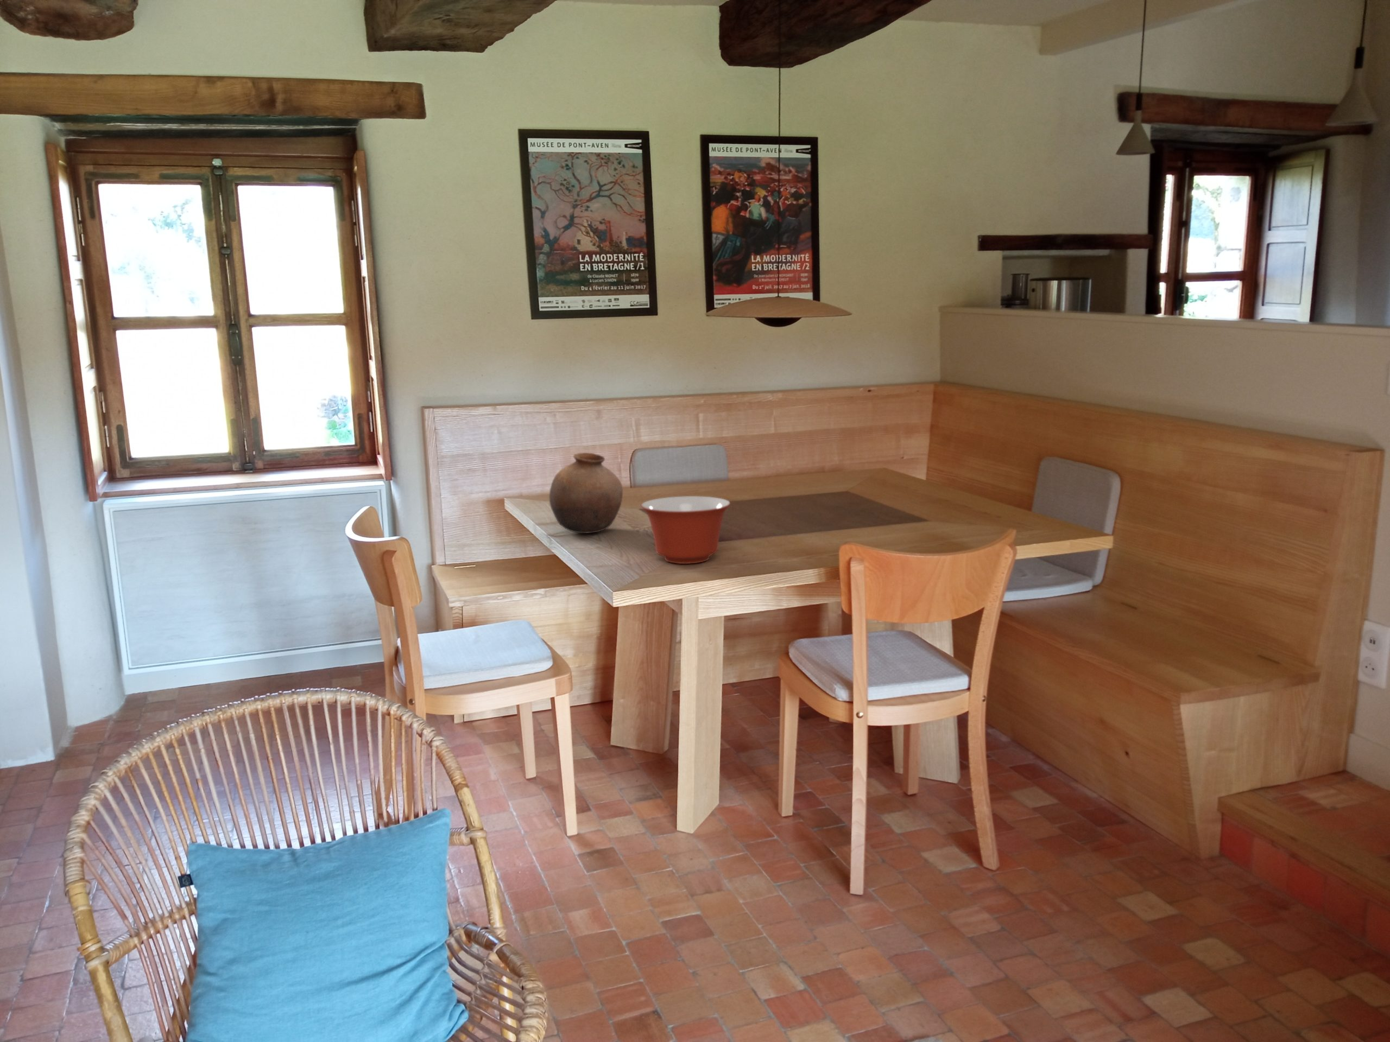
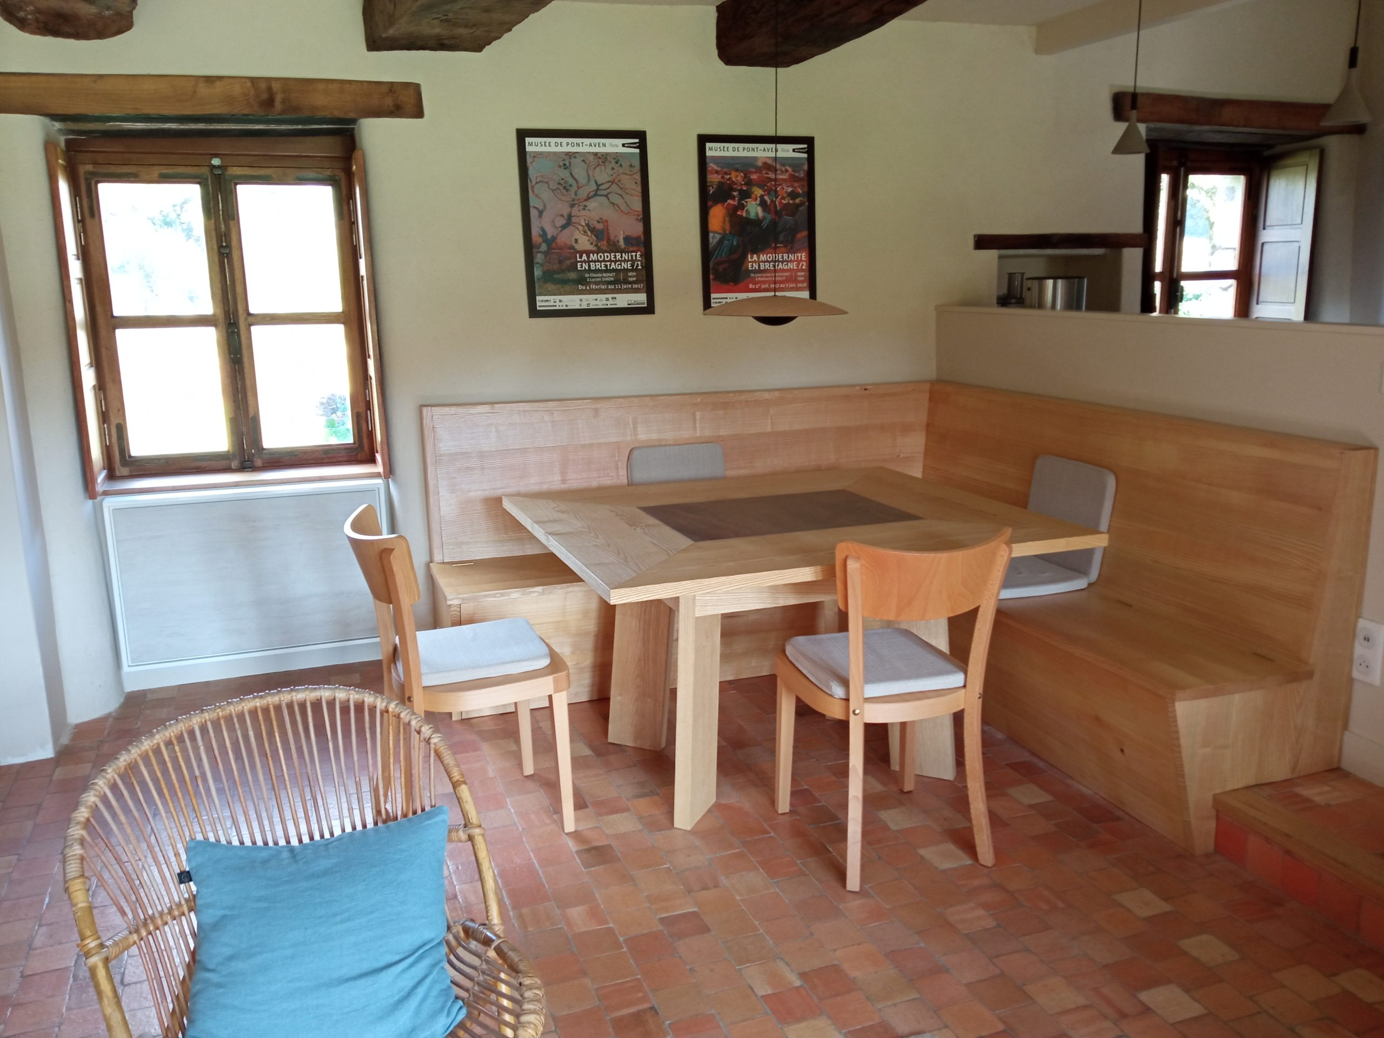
- mixing bowl (686, 531)
- pottery (586, 493)
